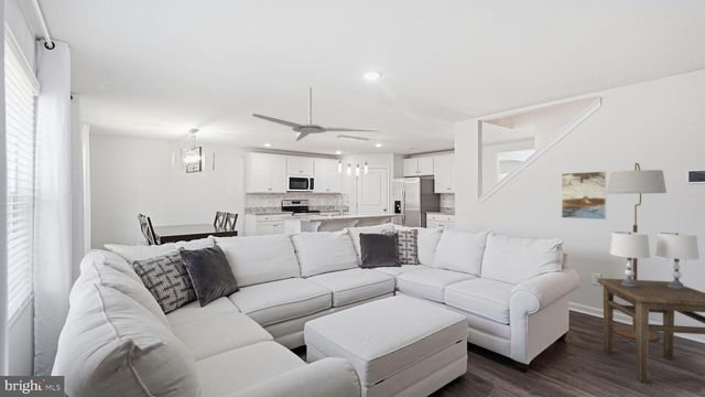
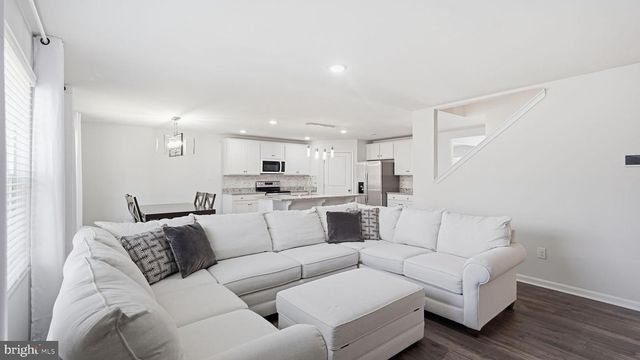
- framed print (583, 195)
- side table (655, 329)
- ceiling fan (311, 110)
- floor lamp (636, 258)
- table lamp (649, 257)
